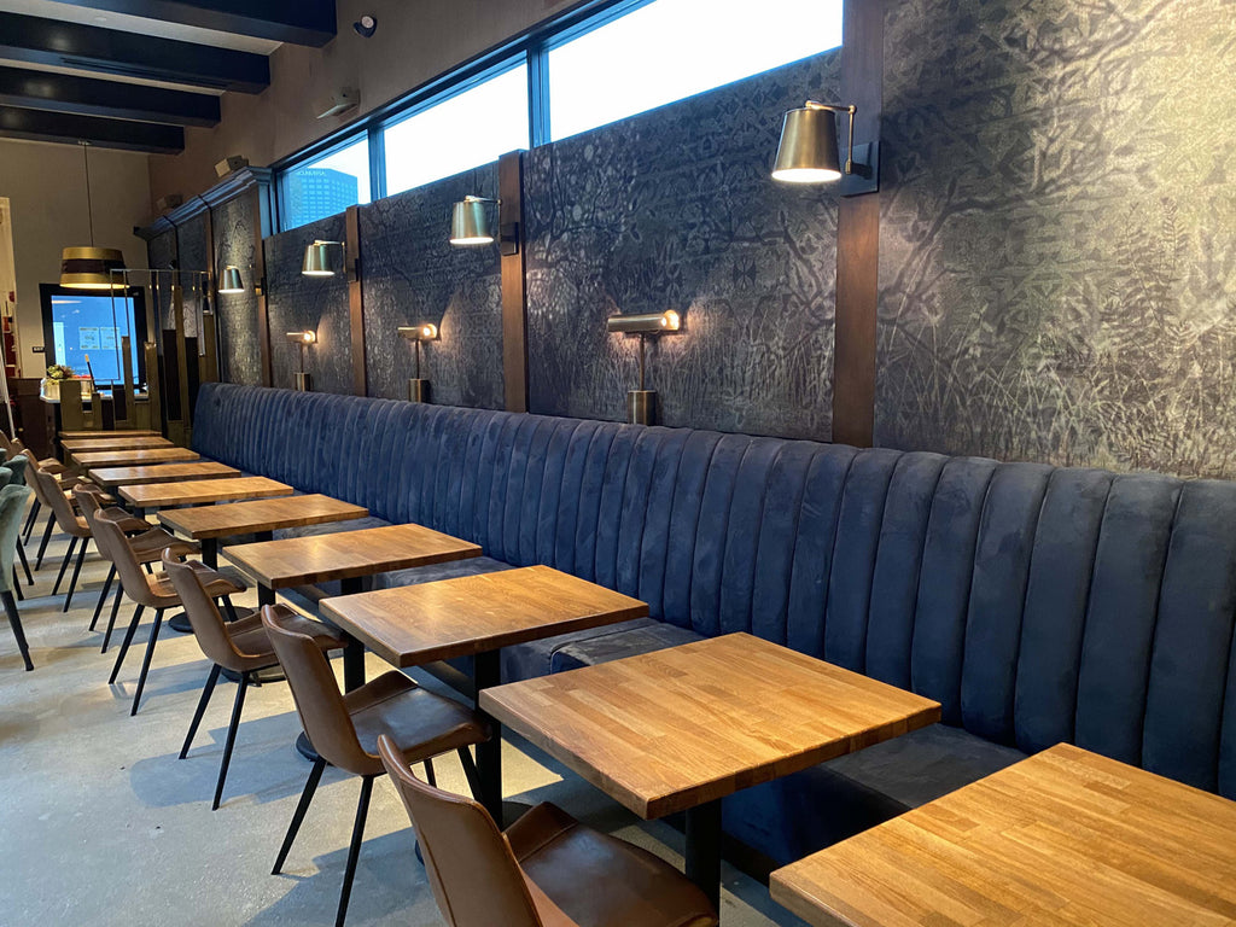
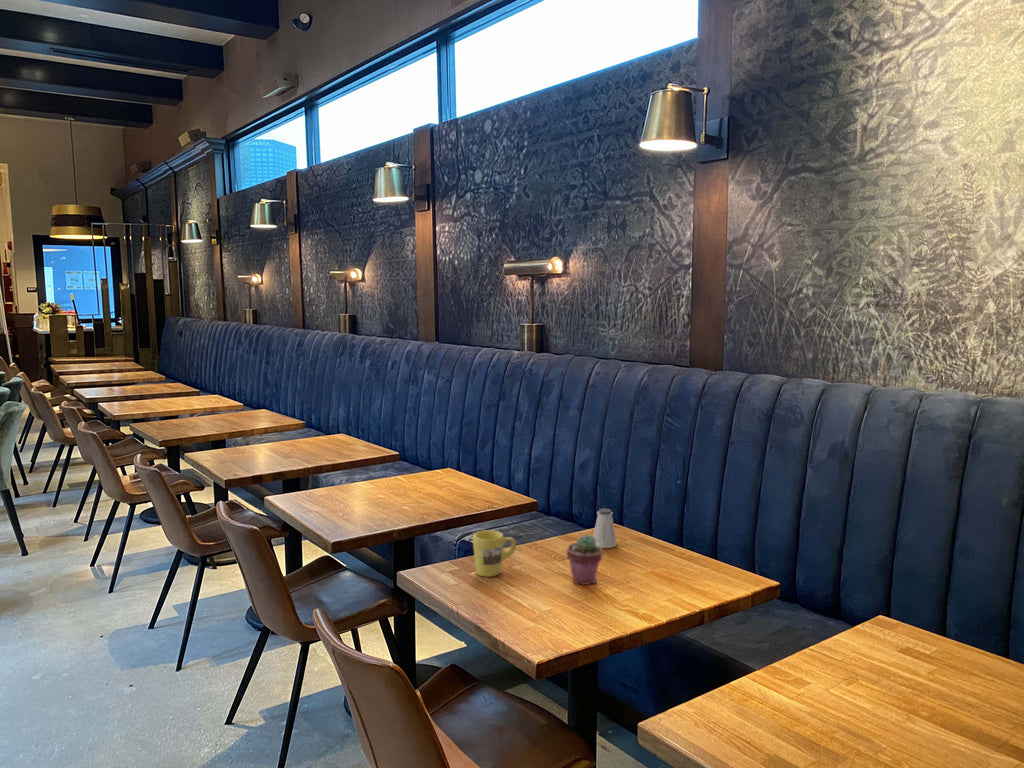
+ saltshaker (604, 527)
+ potted succulent (584, 557)
+ mug (495, 552)
